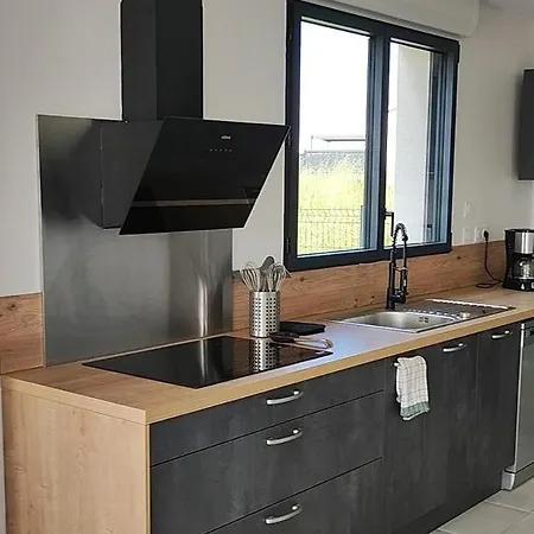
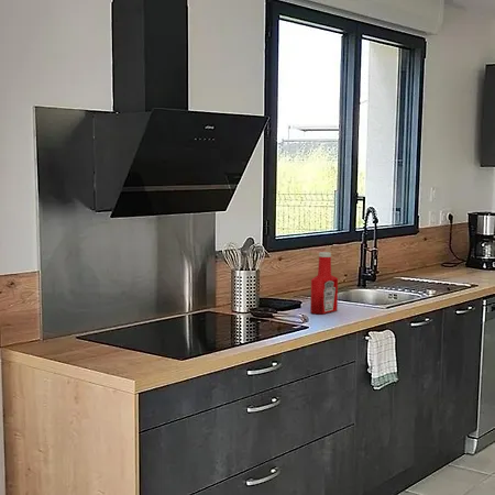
+ soap bottle (323, 282)
